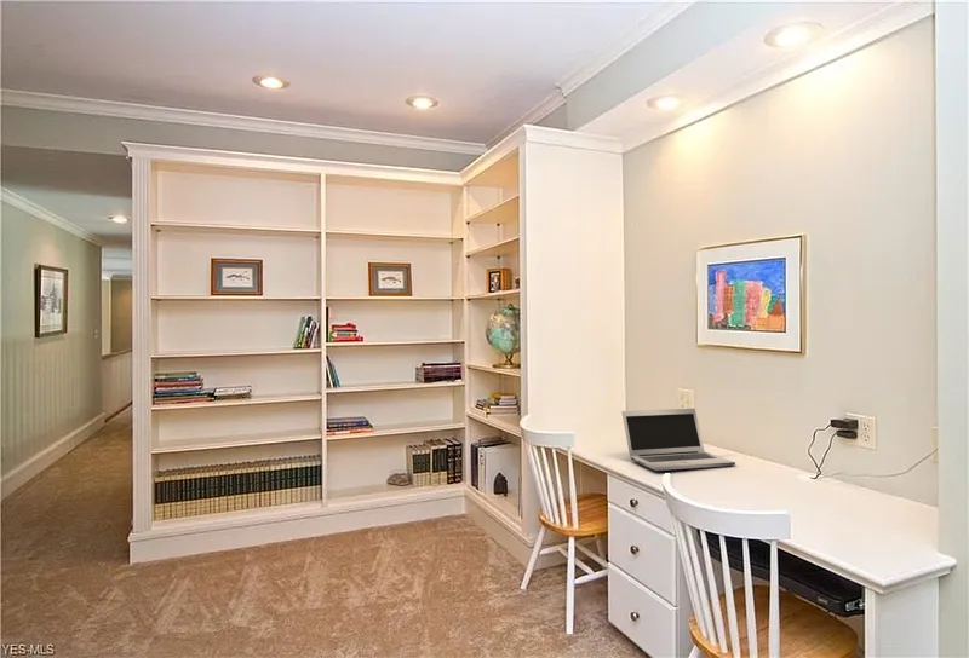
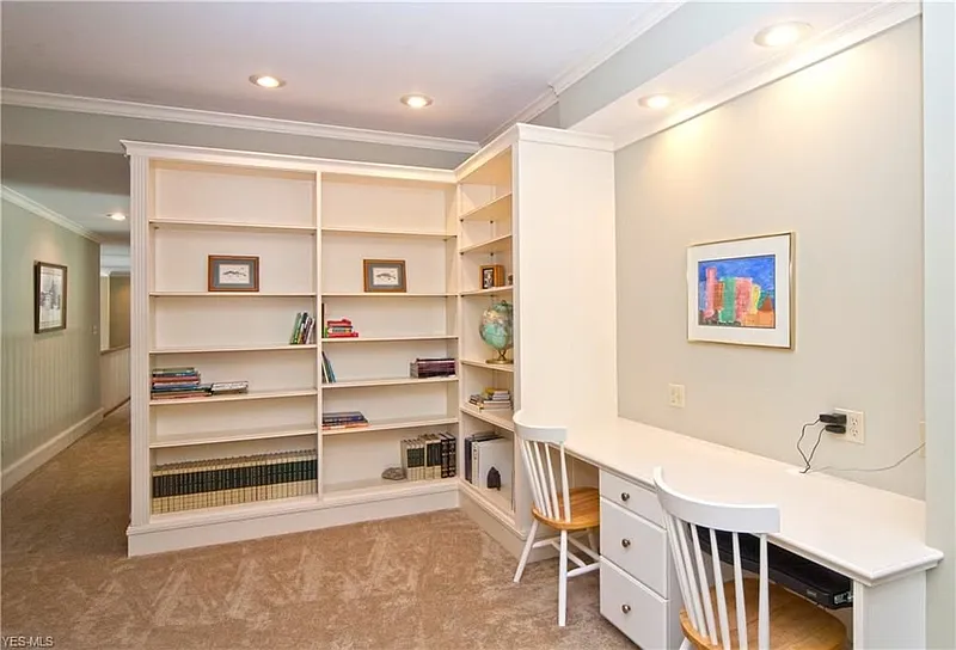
- laptop (676, 437)
